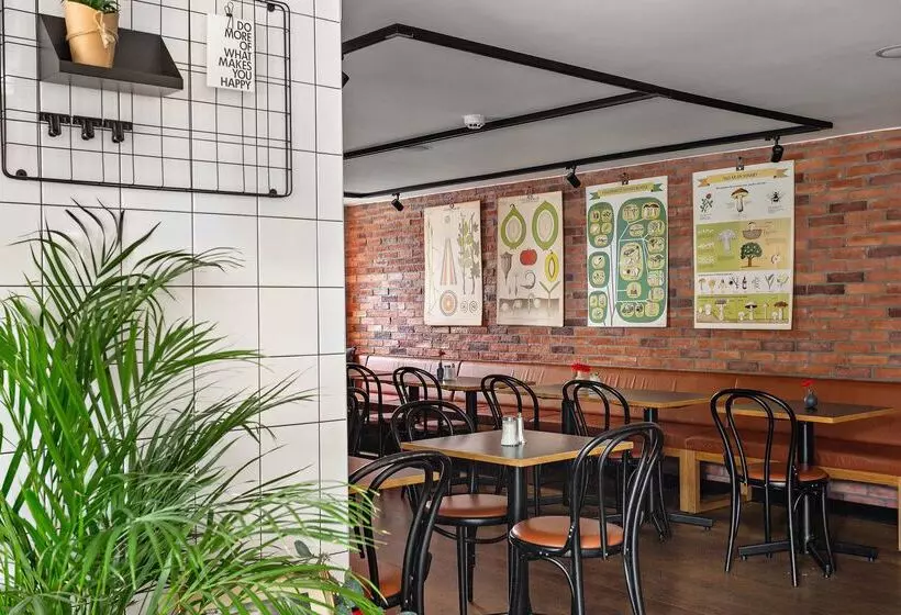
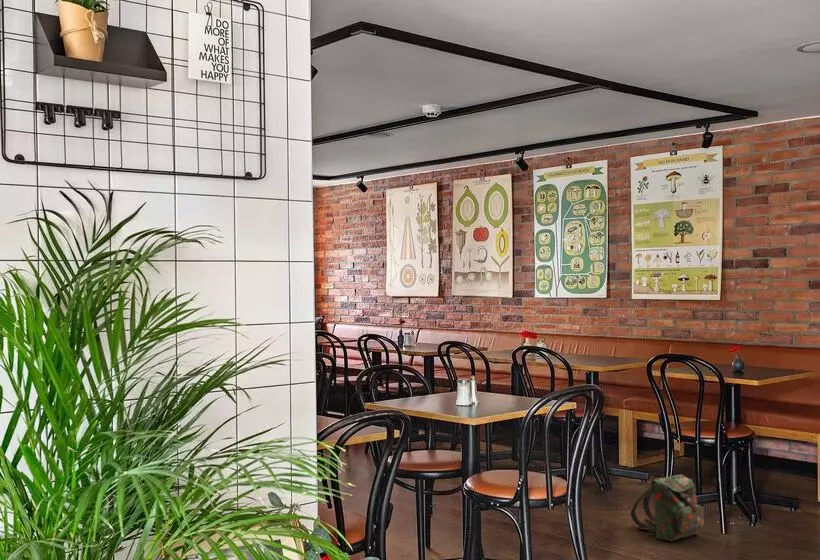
+ backpack (663, 503)
